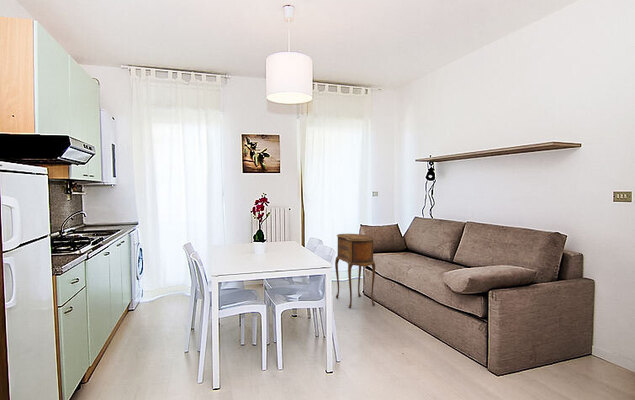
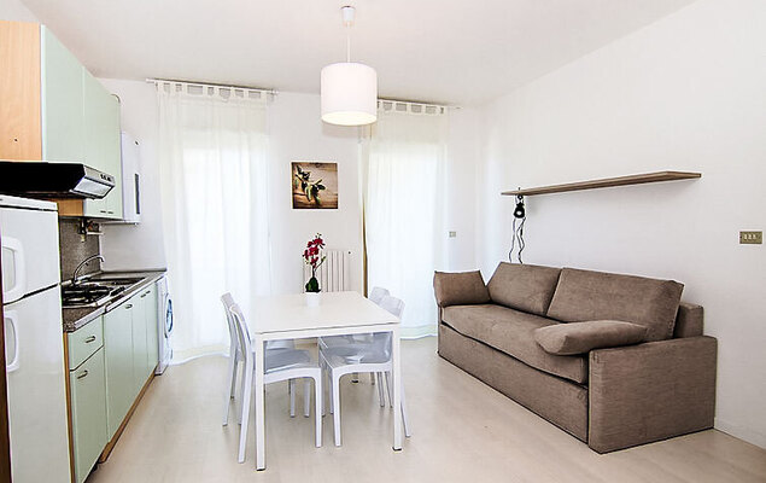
- side table (356, 265)
